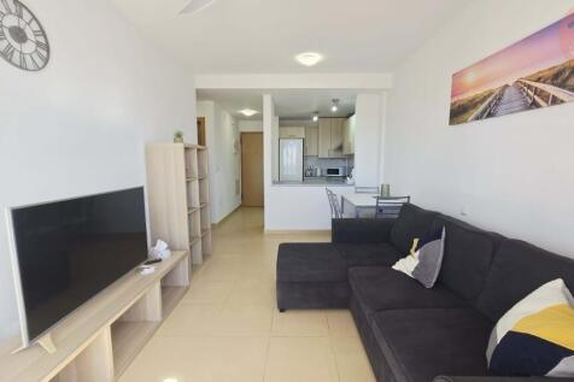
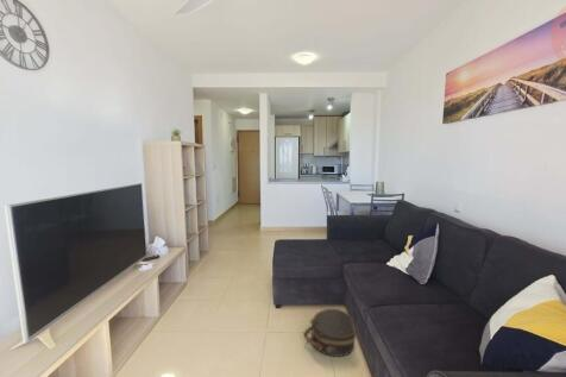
+ hat box (328, 331)
